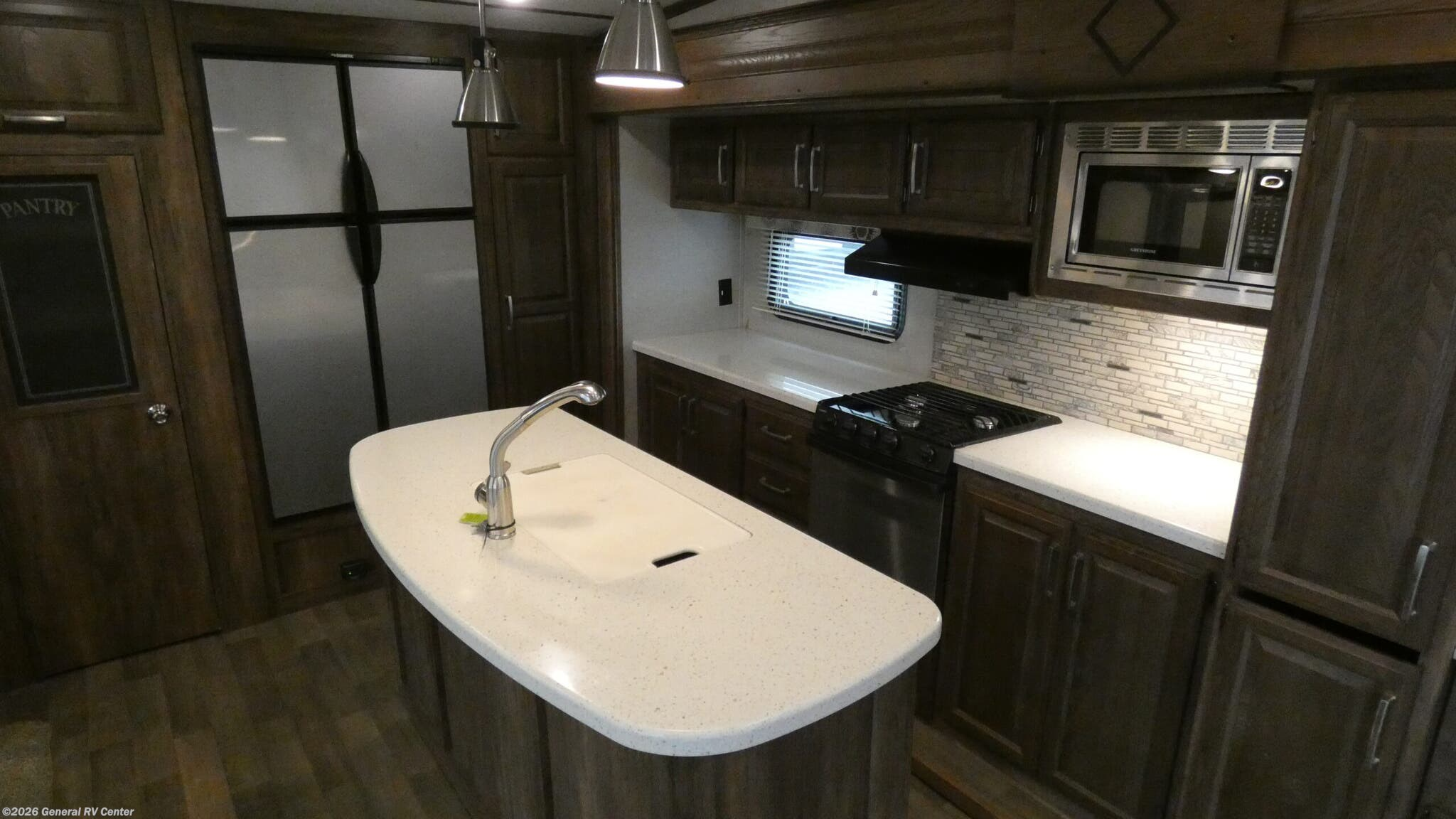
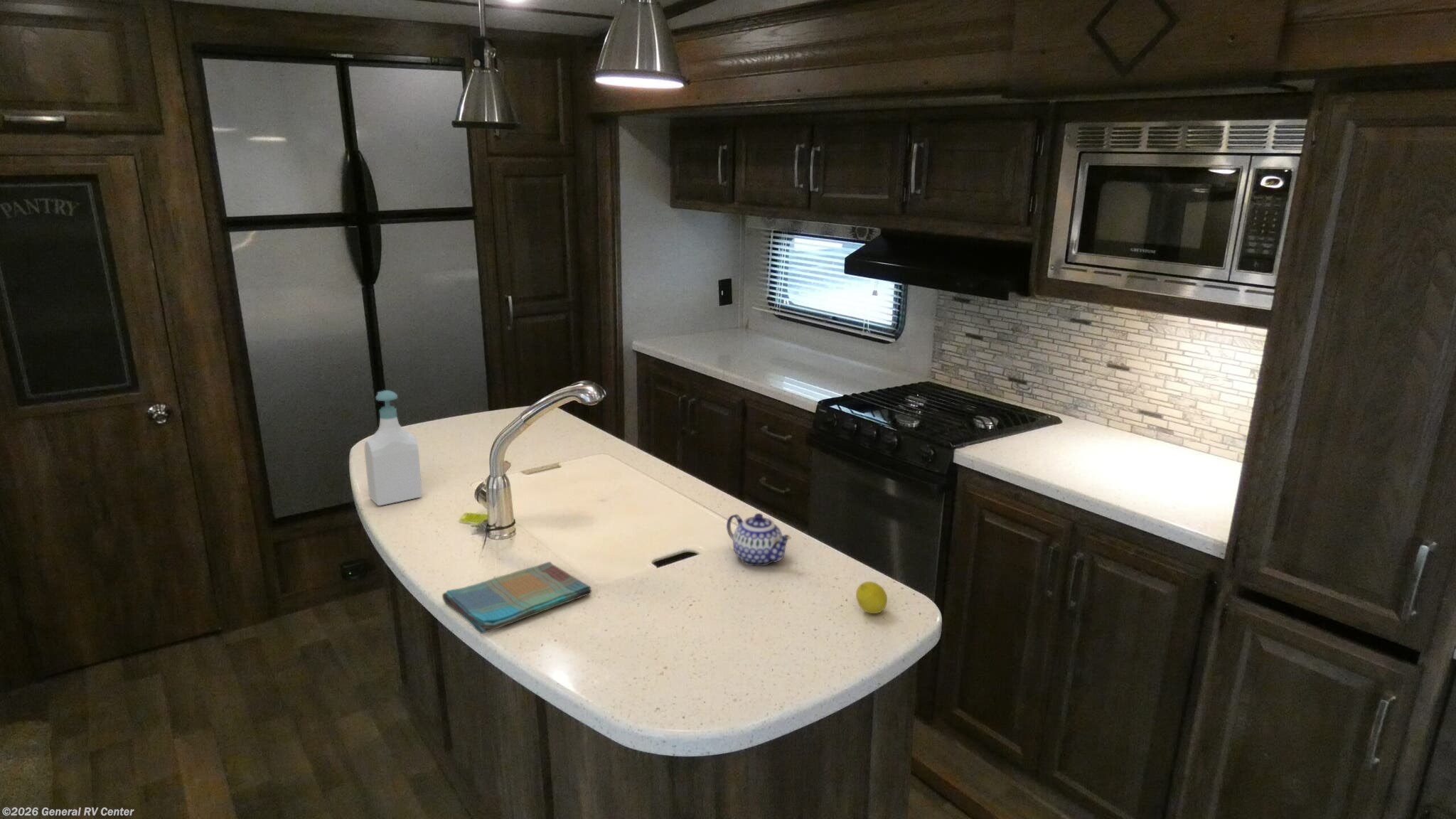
+ teapot (758, 537)
+ dish towel (517, 593)
+ fruit (871, 597)
+ soap bottle (390, 444)
